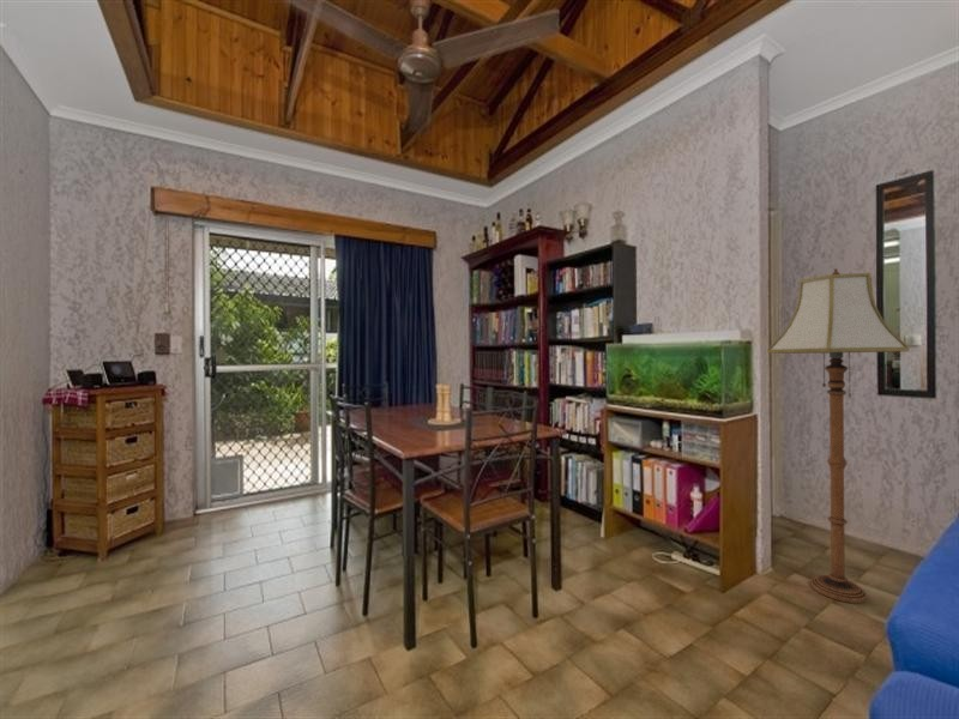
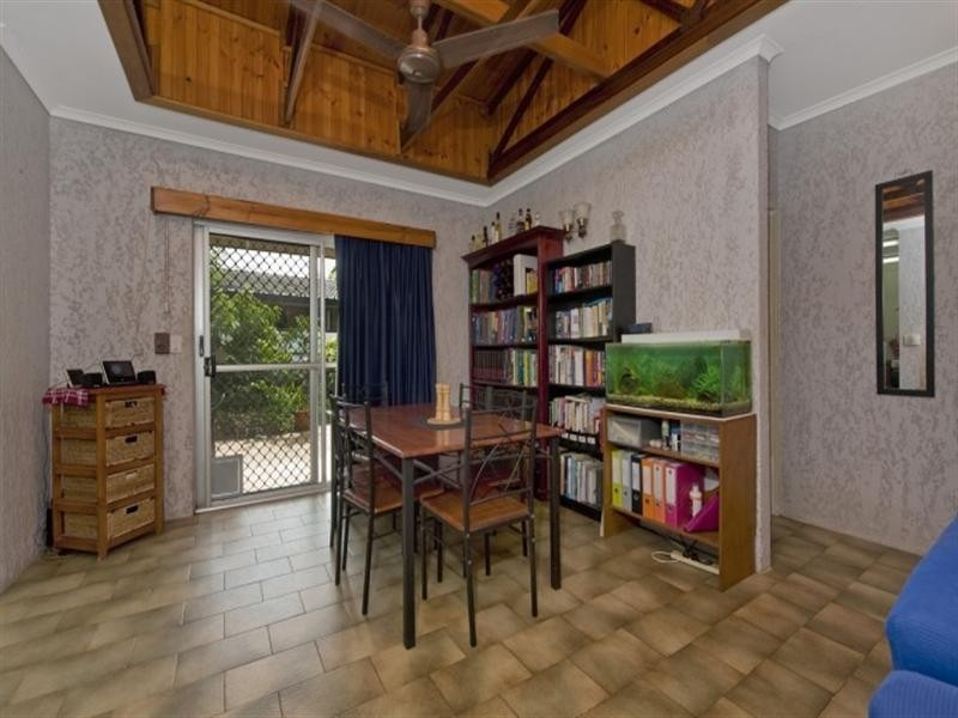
- floor lamp (836, 429)
